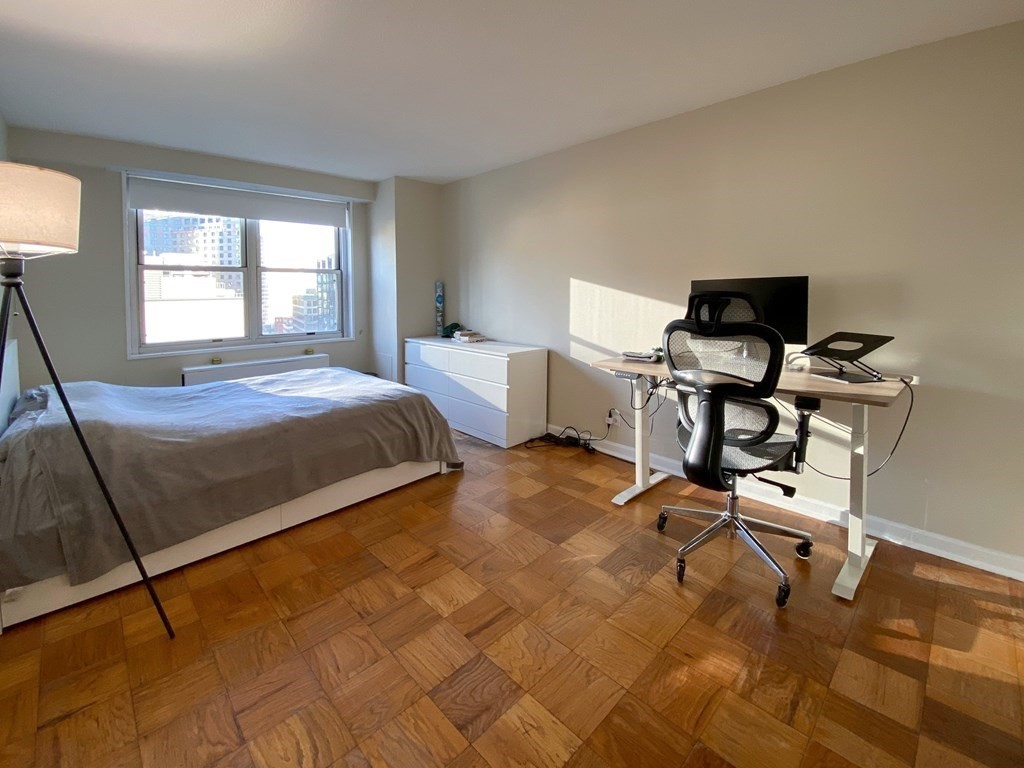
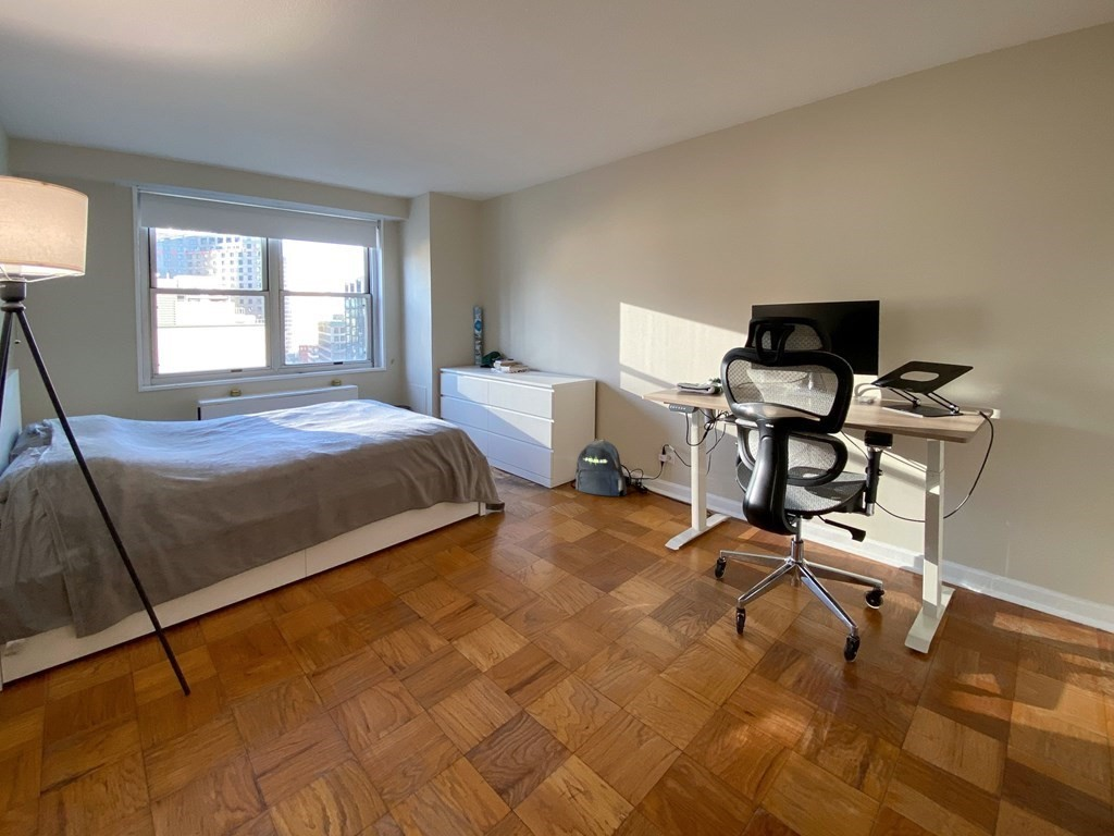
+ backpack (602, 465)
